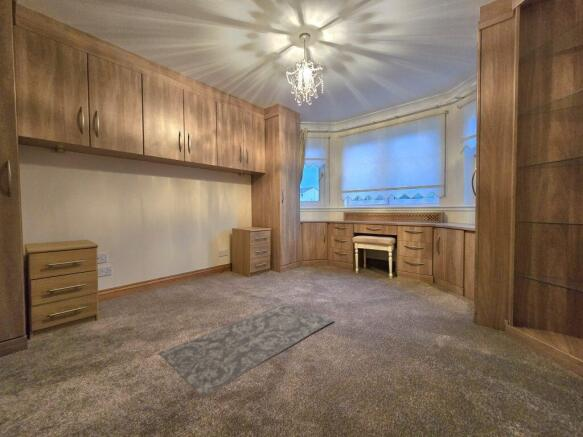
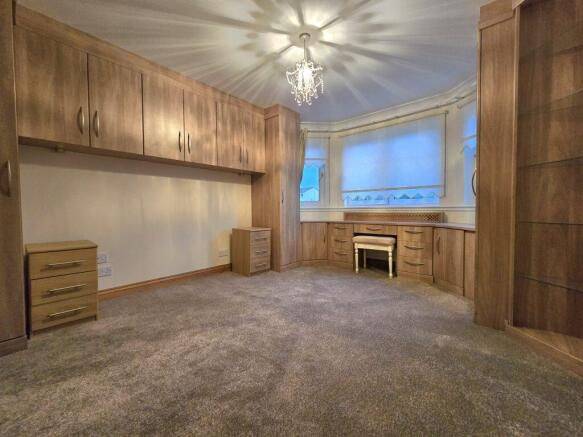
- rug (257, 334)
